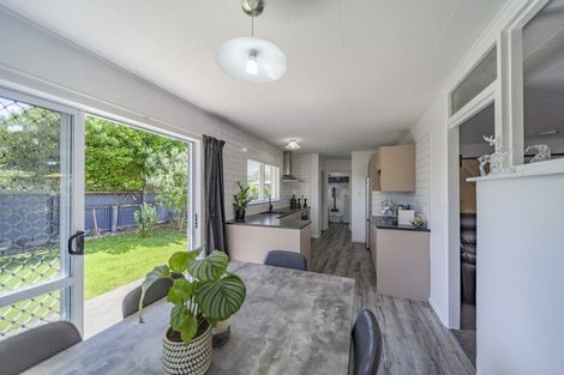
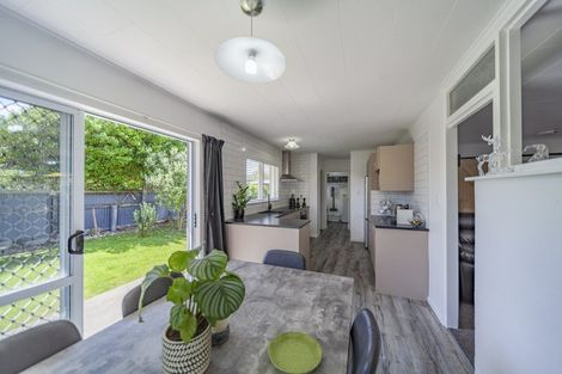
+ saucer (294, 352)
